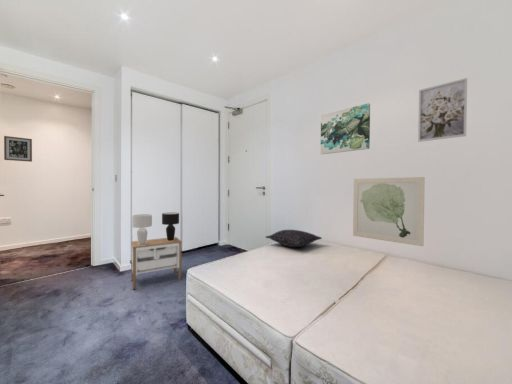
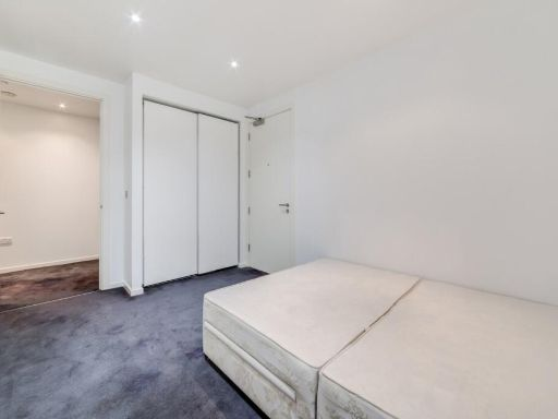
- wall art (385, 209)
- wall art (441, 111)
- wall art (343, 130)
- table lamp (151, 225)
- nightstand (156, 260)
- wall art (18, 149)
- pillow (293, 237)
